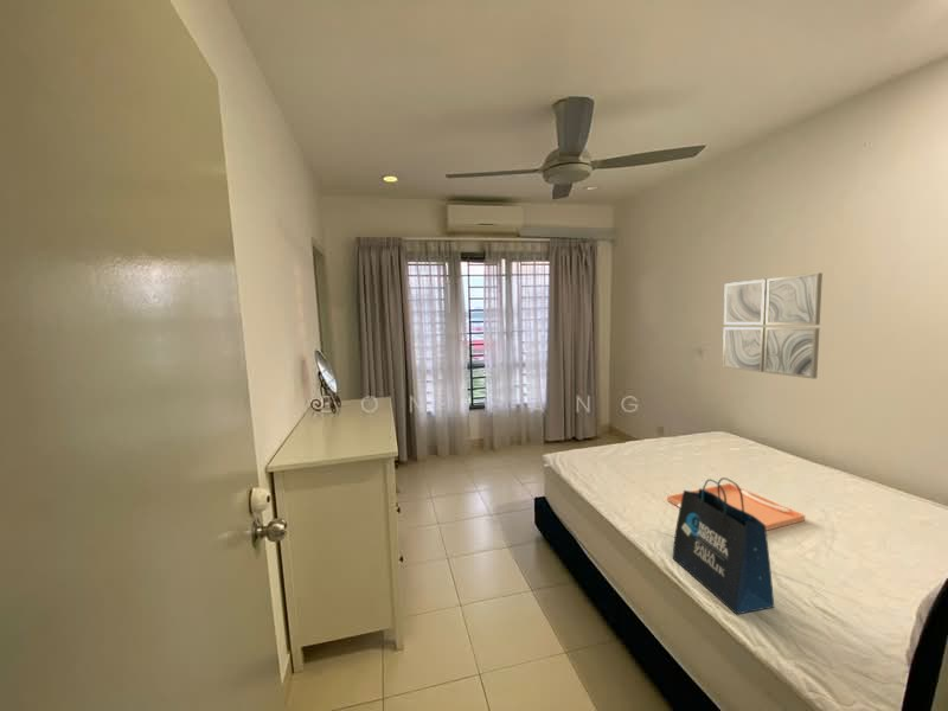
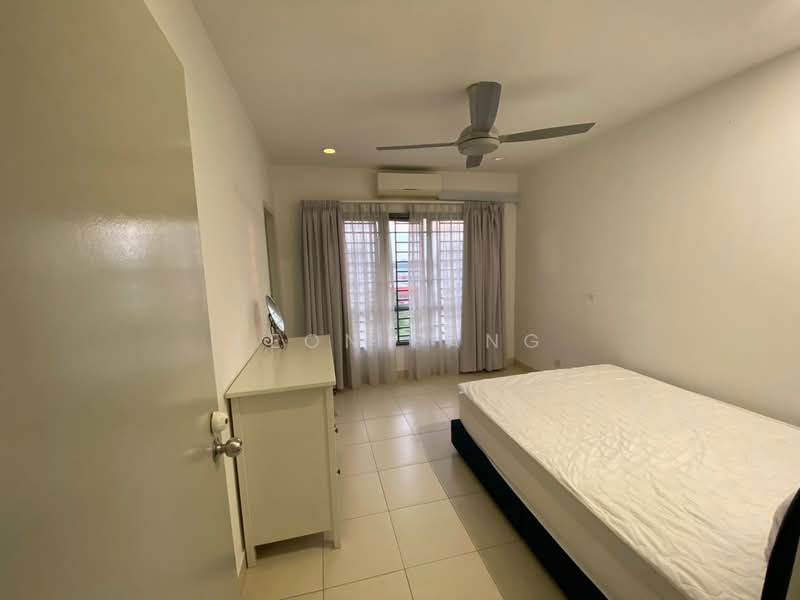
- wall art (766, 327)
- tote bag (719, 531)
- serving tray (731, 505)
